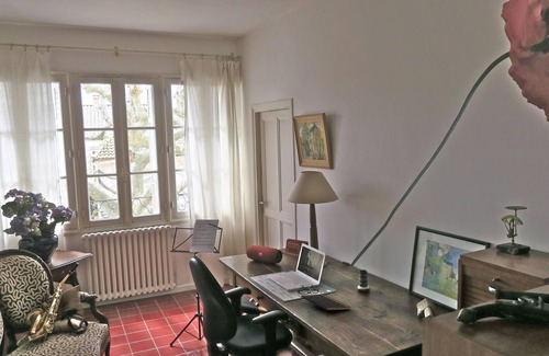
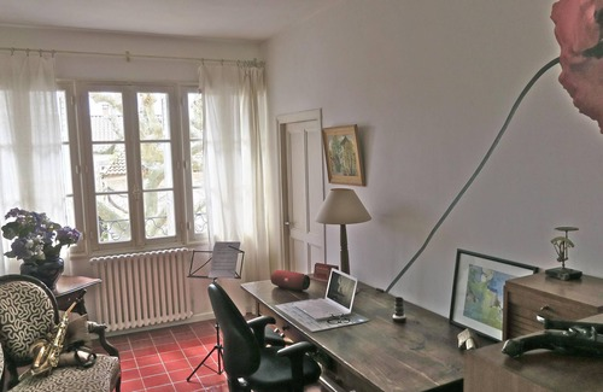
- notepad (325, 301)
